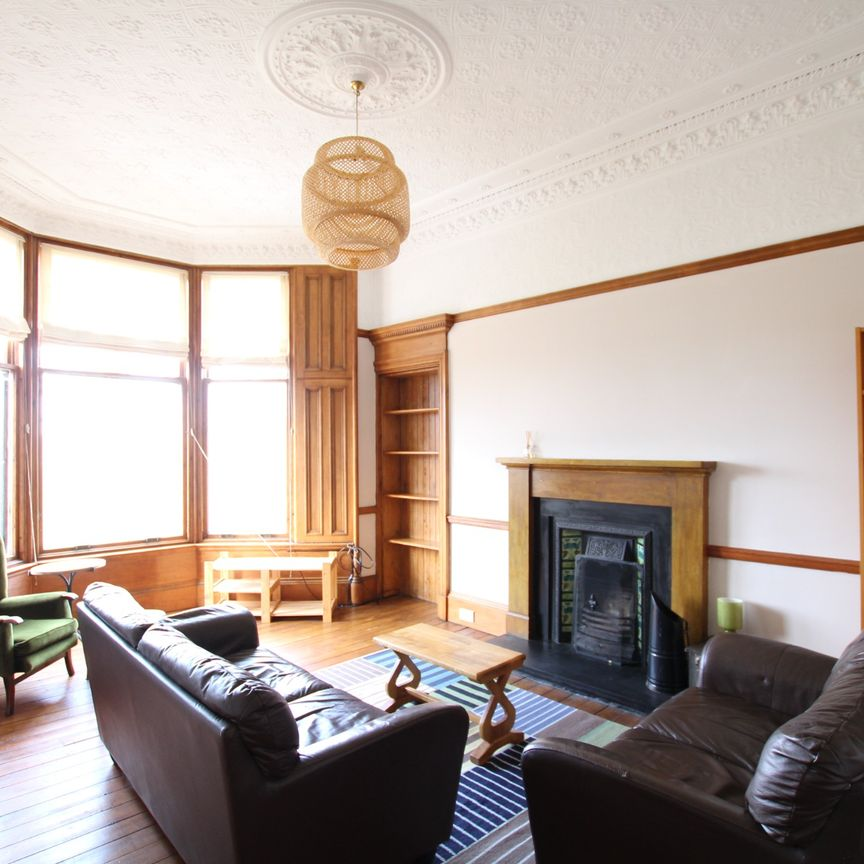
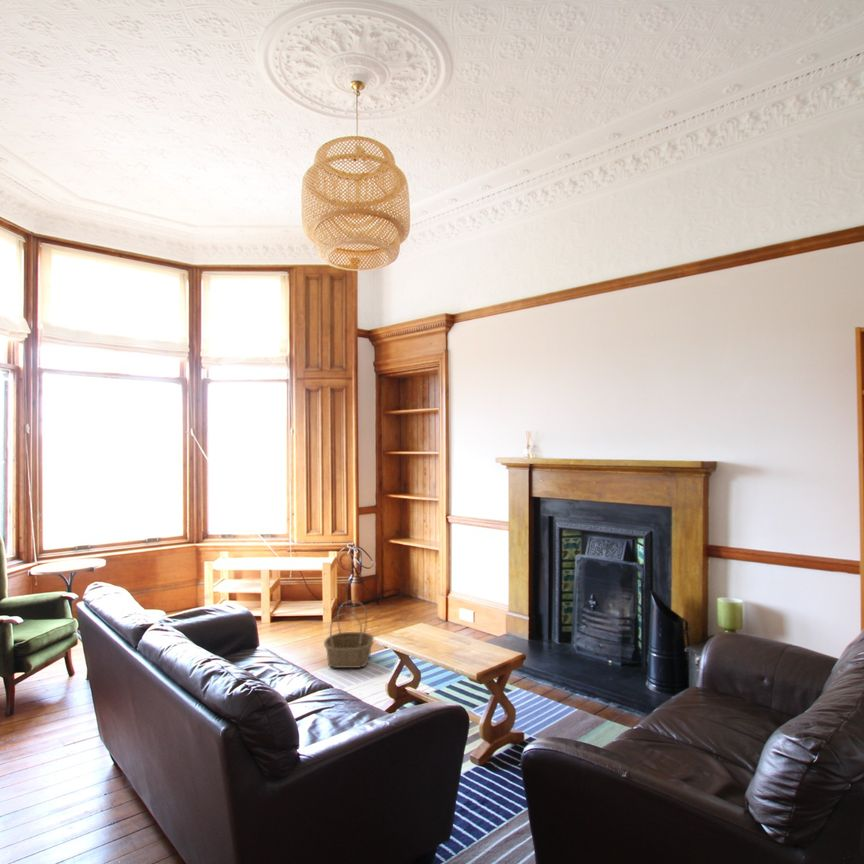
+ basket (349, 634)
